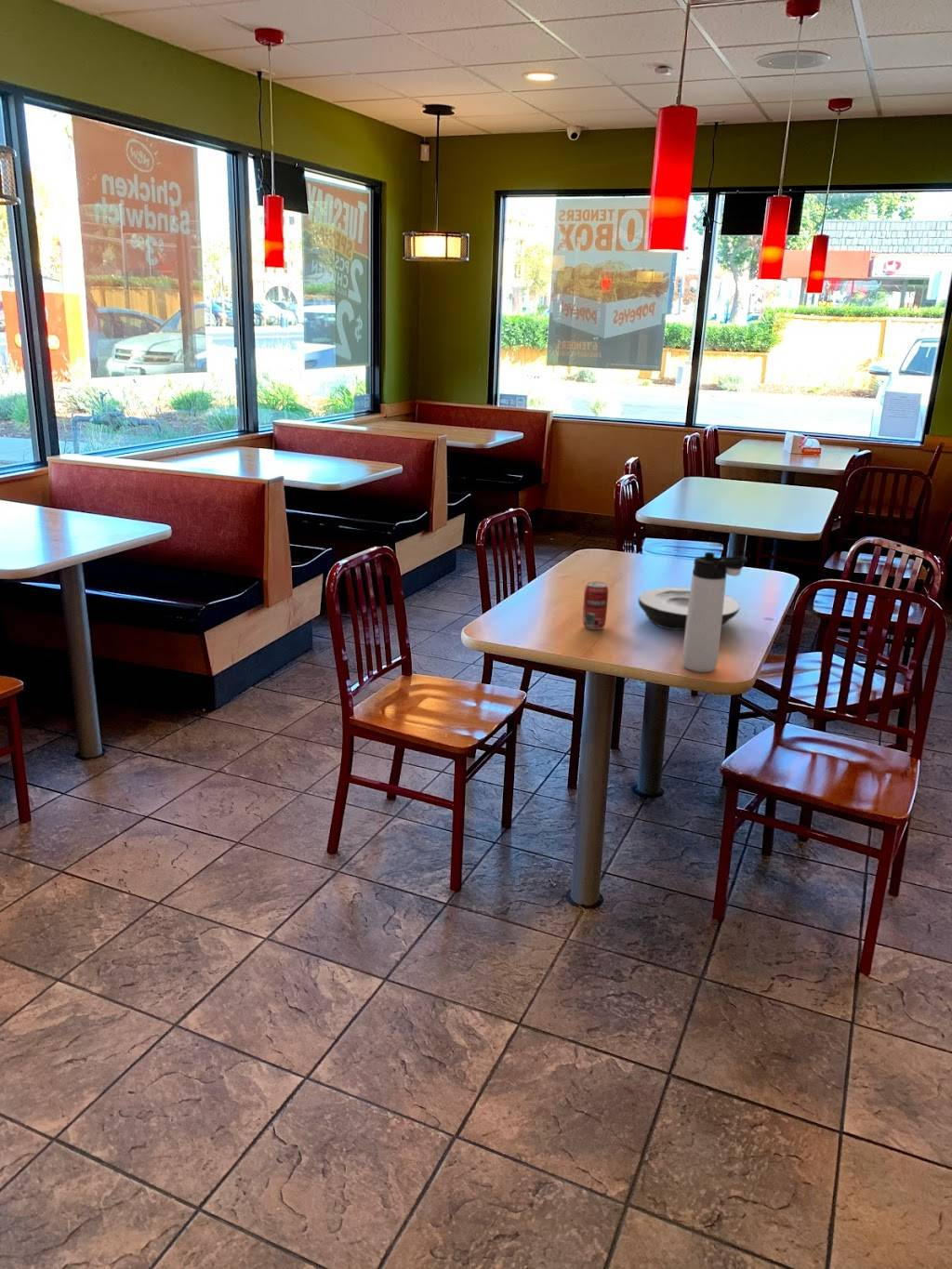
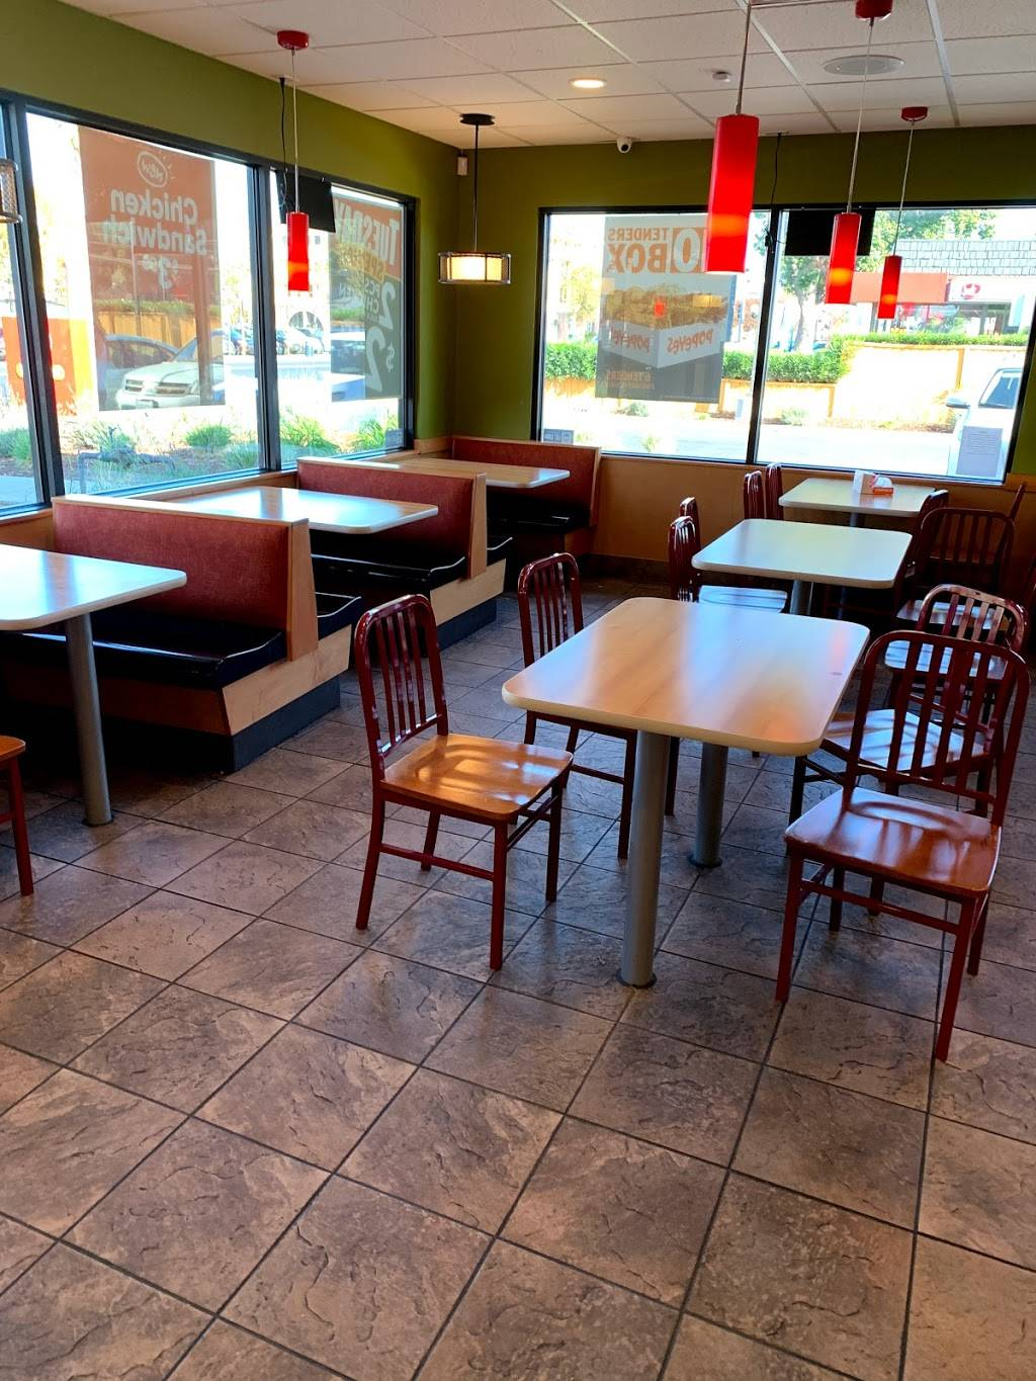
- beverage can (595, 605)
- thermos bottle (713, 613)
- plate (687, 612)
